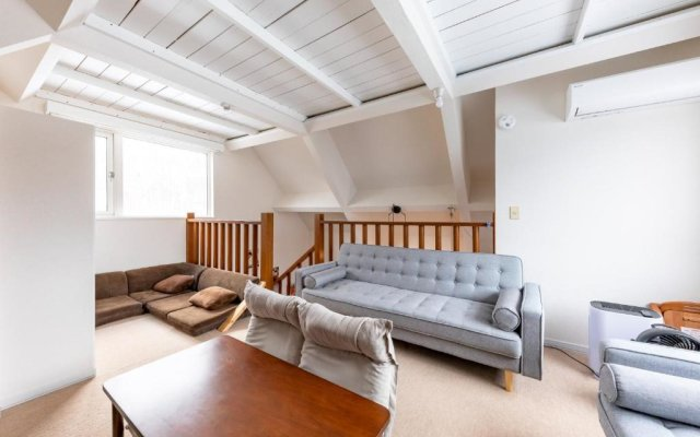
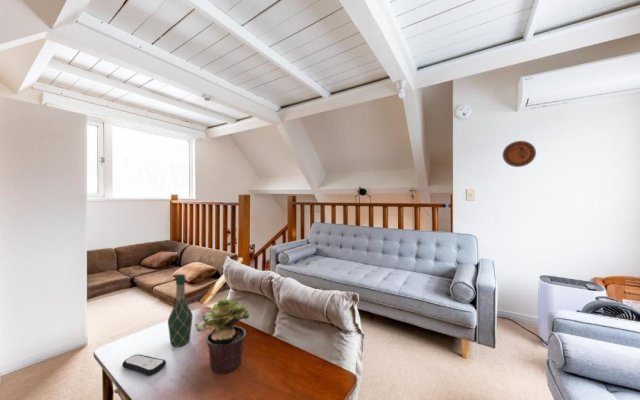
+ wine bottle (180, 309)
+ potted plant (222, 331)
+ decorative plate (518, 153)
+ remote control (143, 363)
